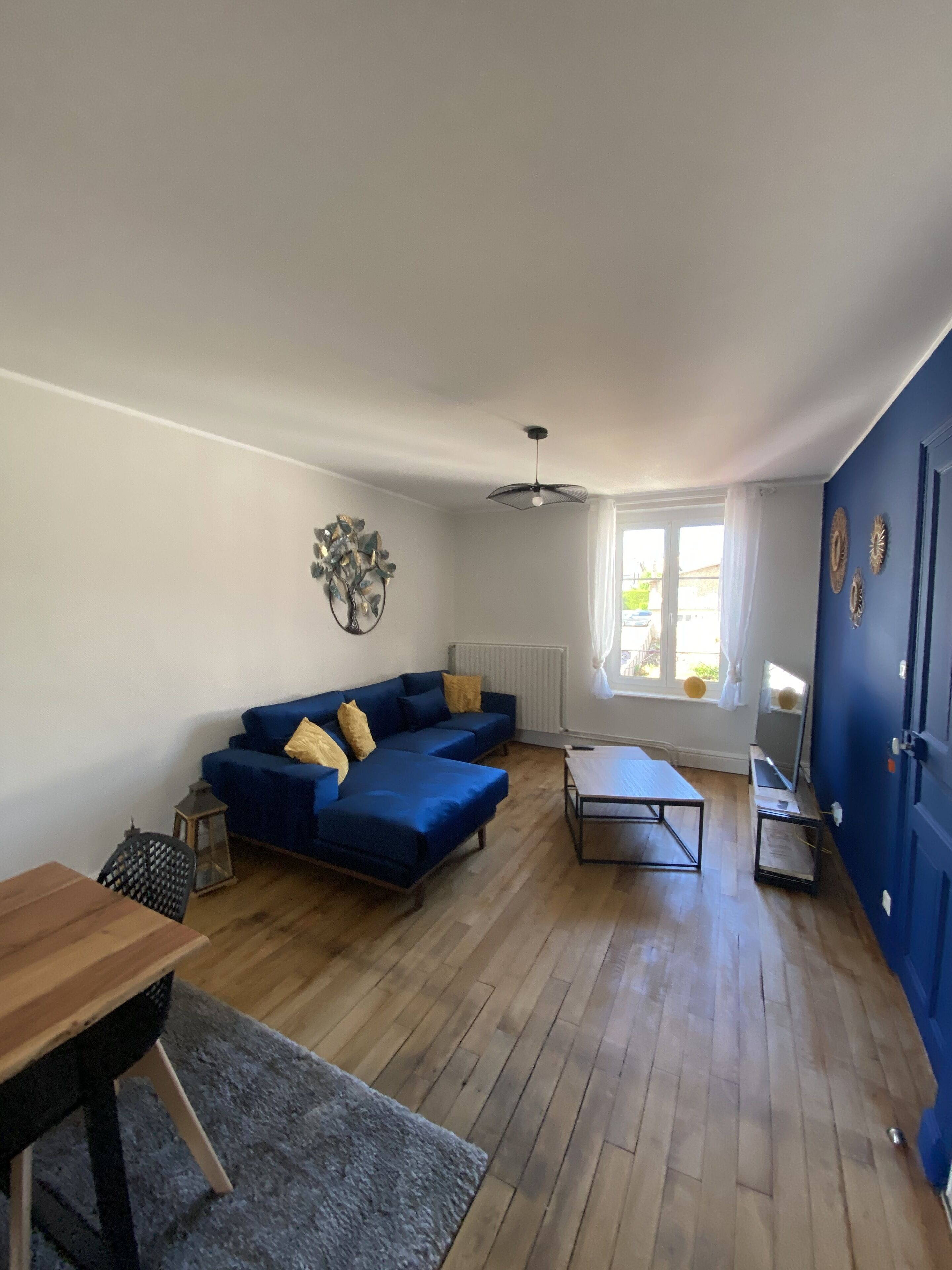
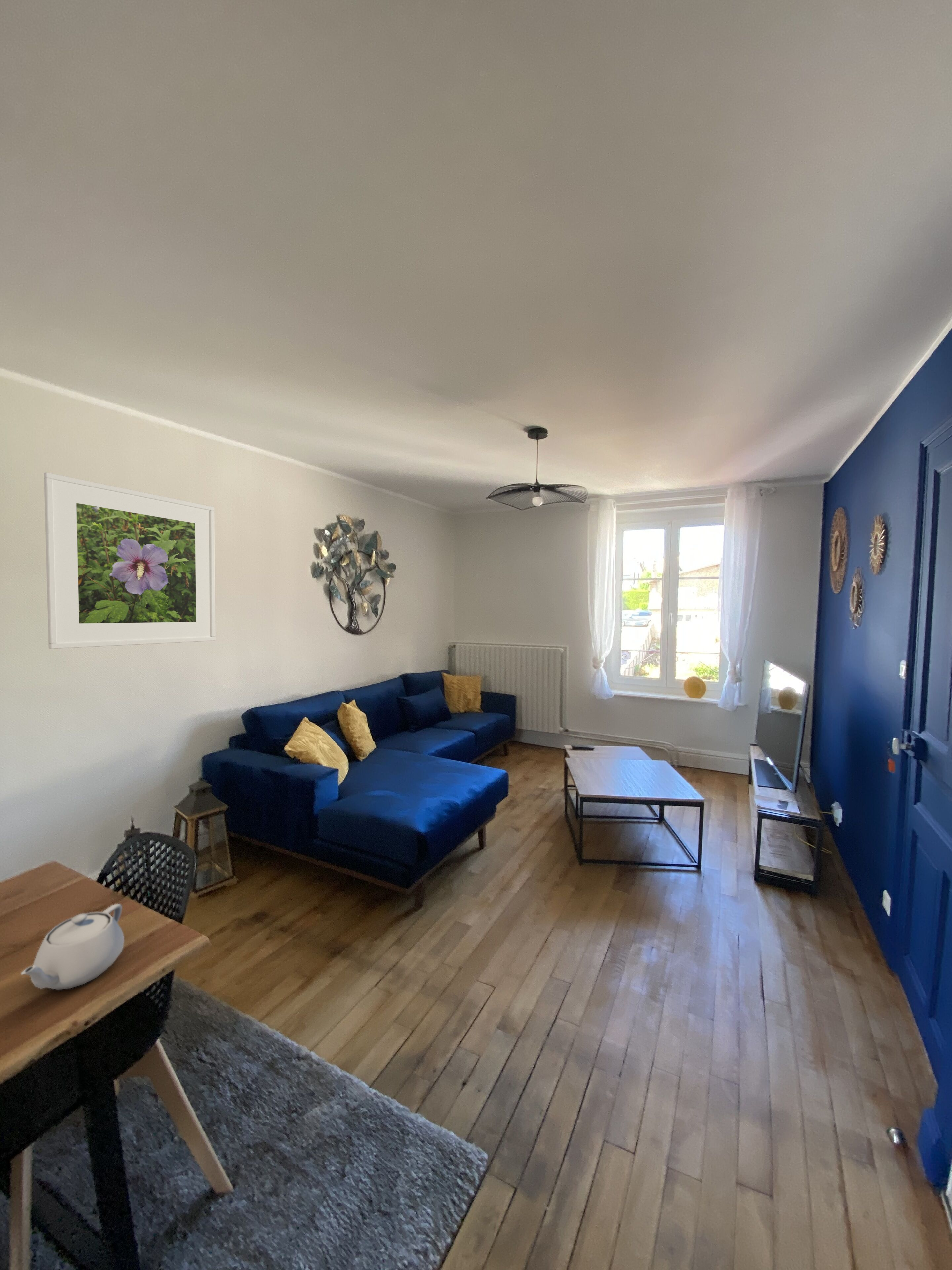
+ teapot (79, 946)
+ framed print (142, 569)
